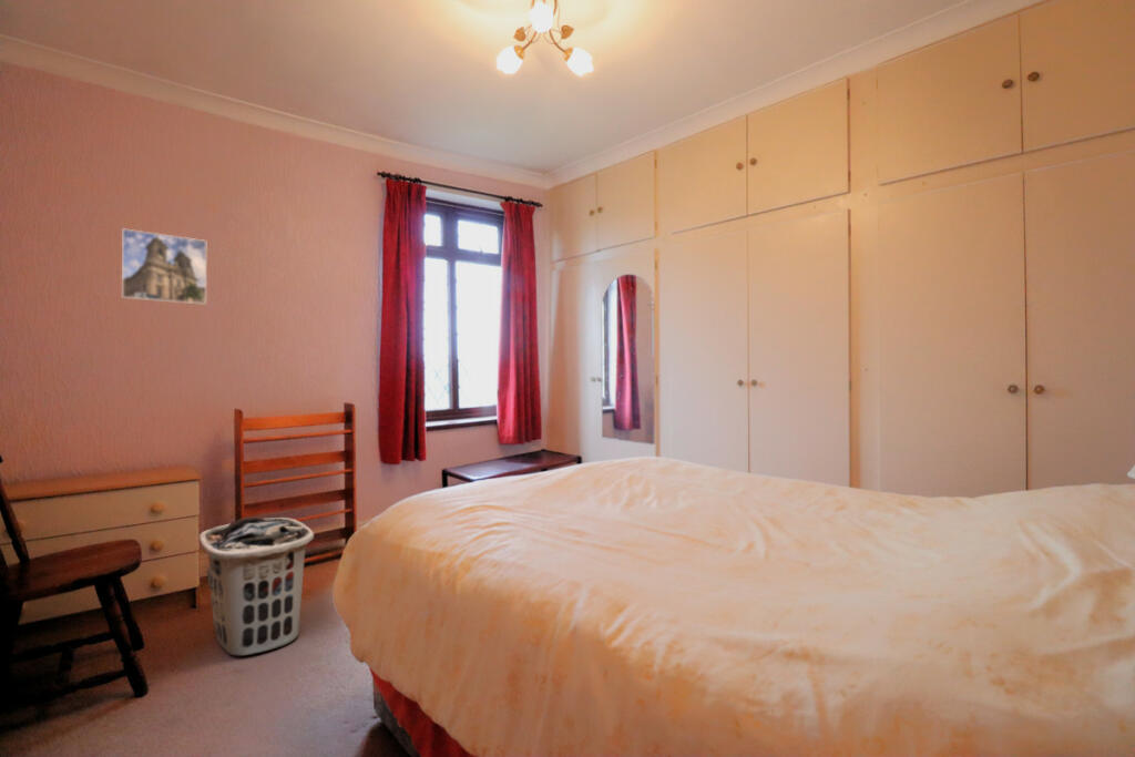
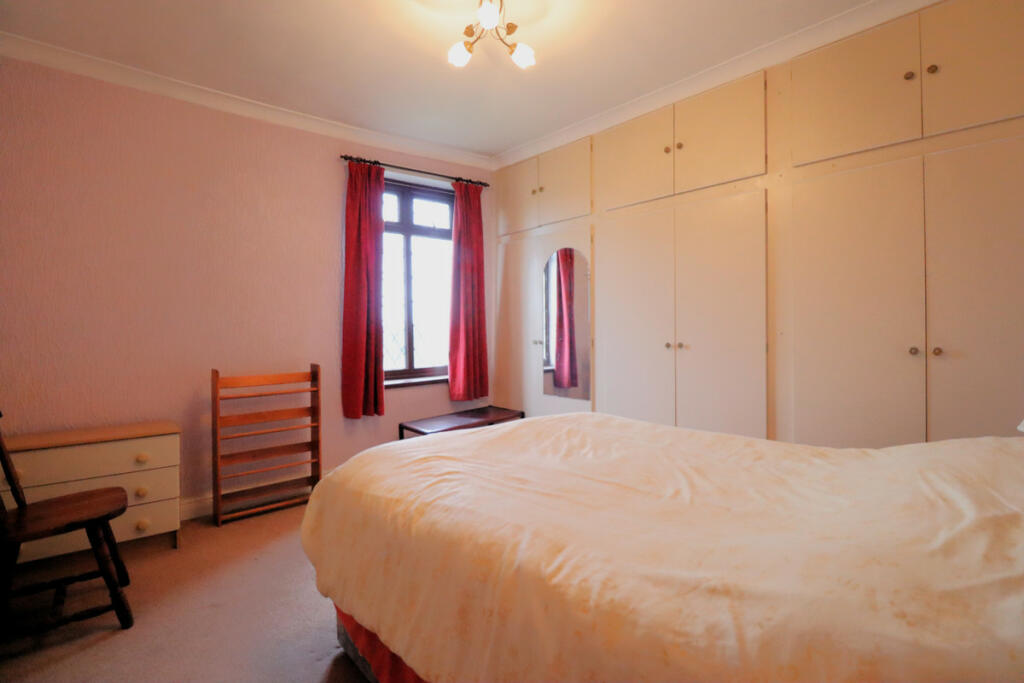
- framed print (165, 268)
- clothes hamper (256, 573)
